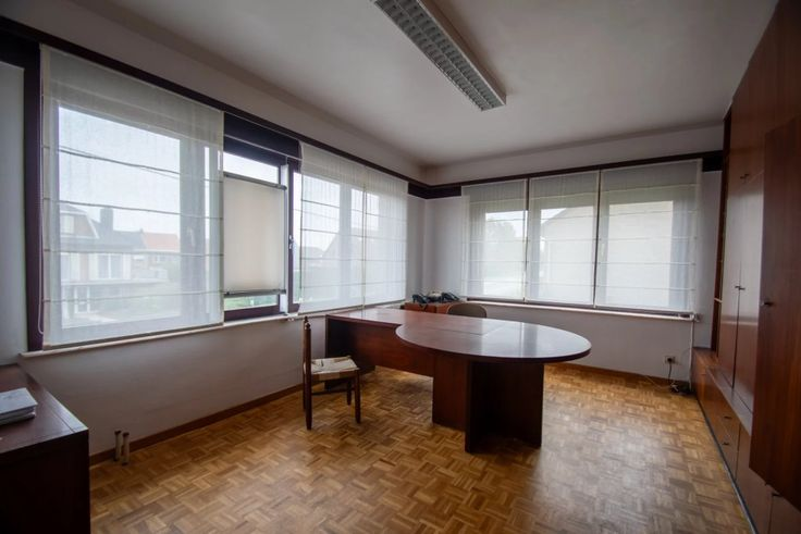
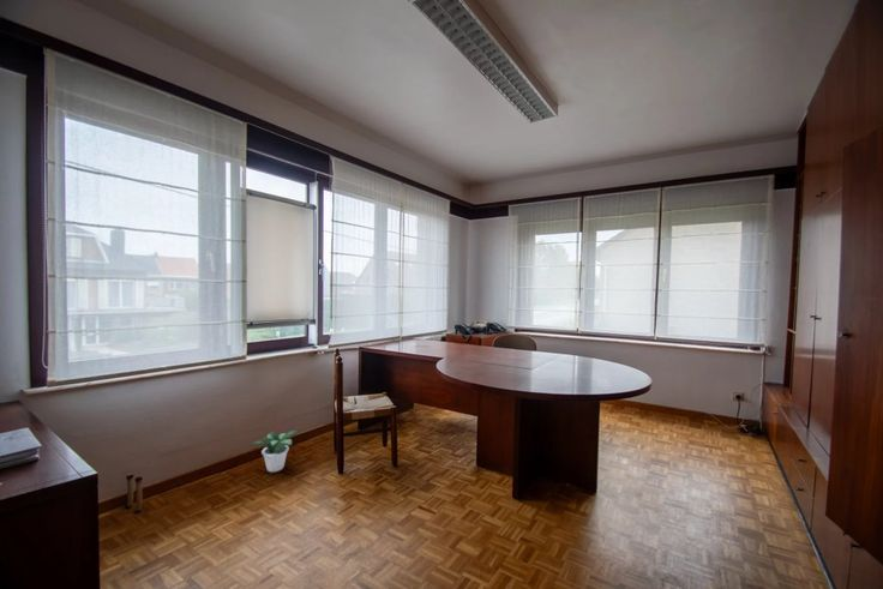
+ potted plant (278, 451)
